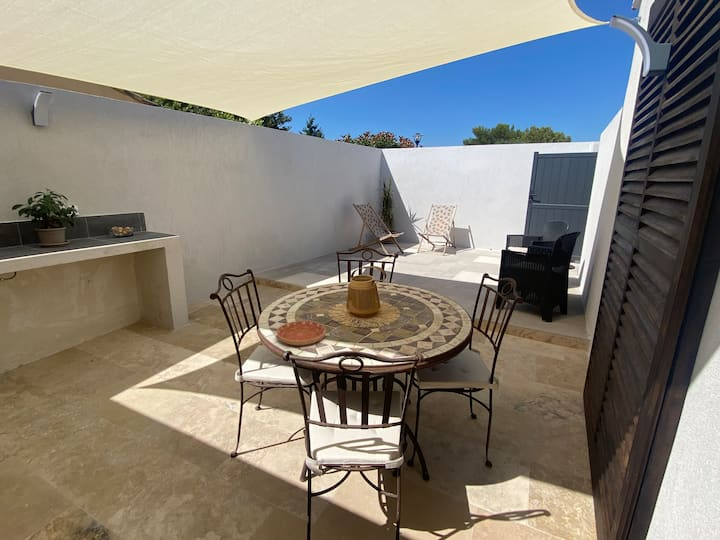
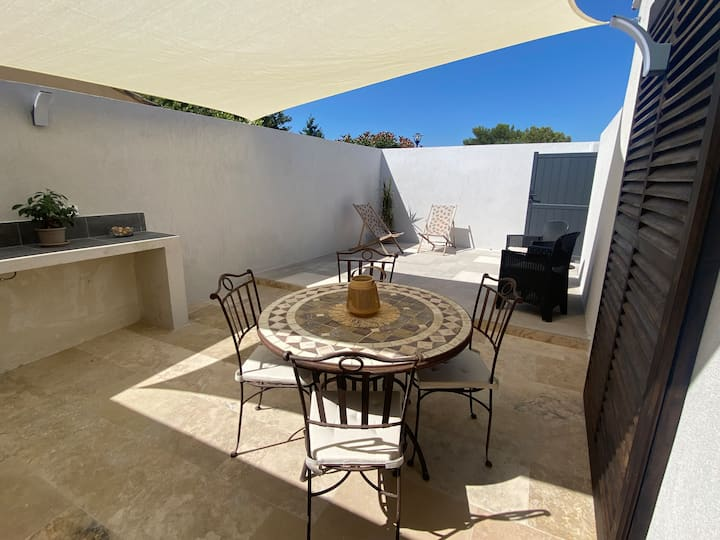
- saucer (301, 333)
